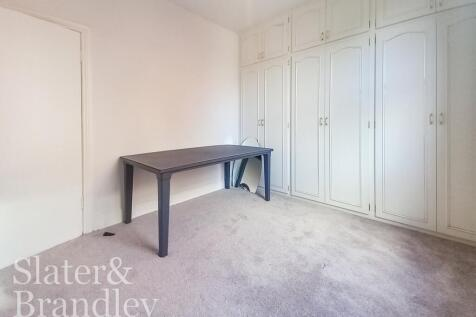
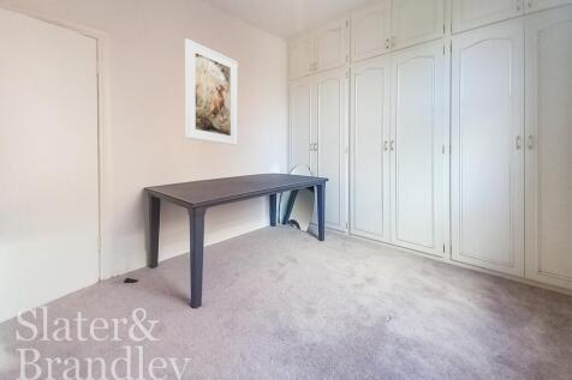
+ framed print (213, 96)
